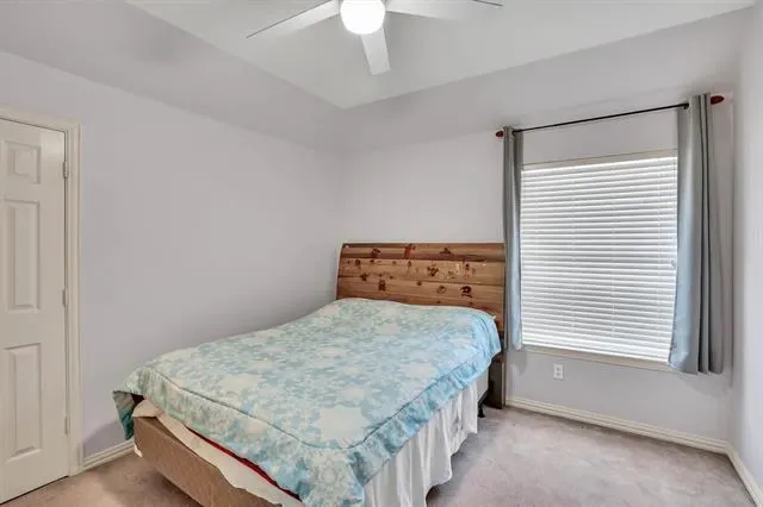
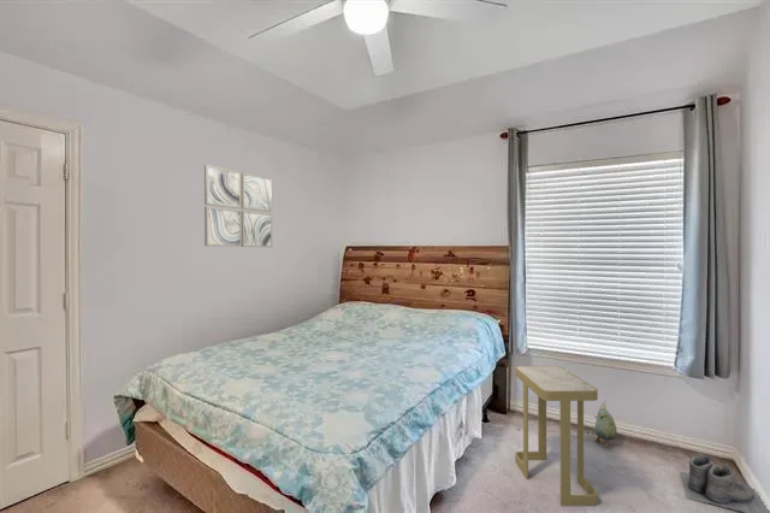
+ side table (545, 428)
+ boots (722, 477)
+ wall art (242, 208)
+ plush toy (605, 421)
